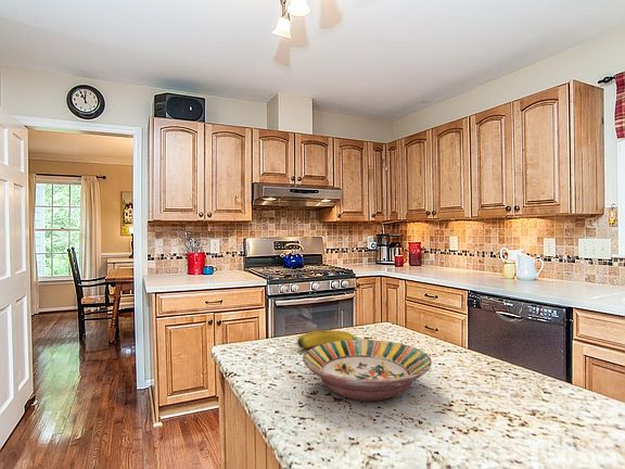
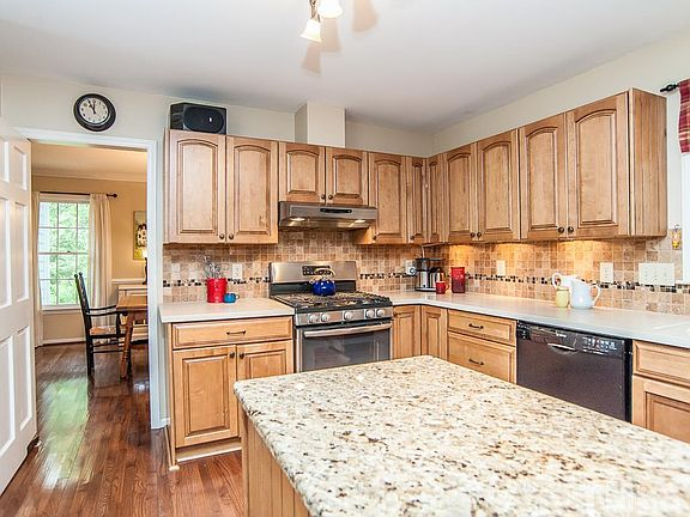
- banana (330, 341)
- serving bowl (366, 372)
